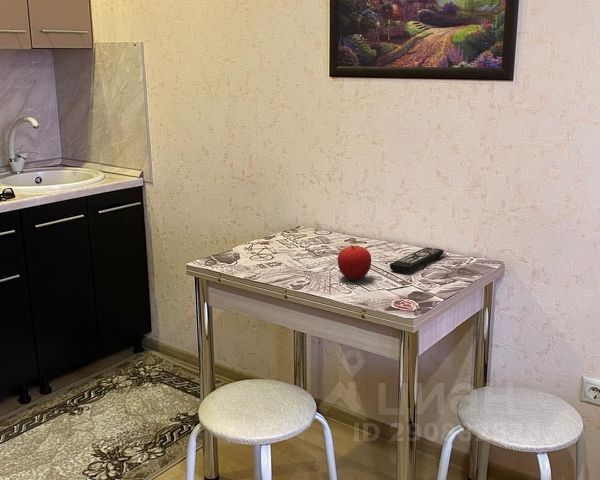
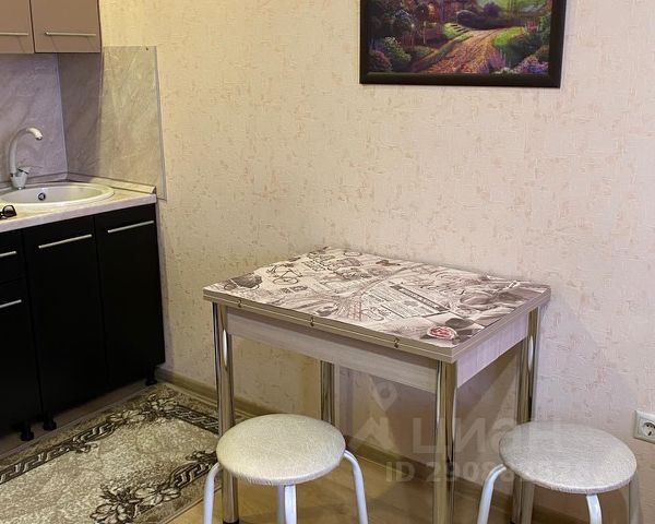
- remote control (417, 259)
- fruit (354, 261)
